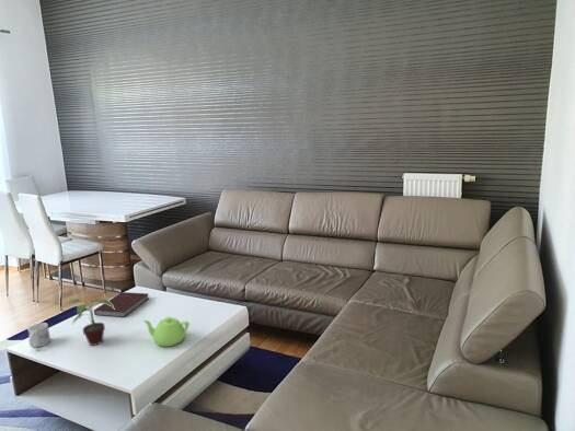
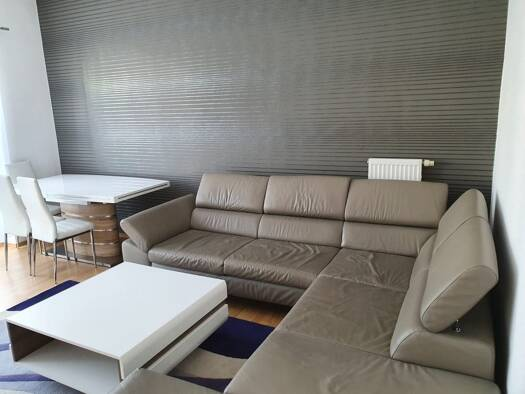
- notebook (123, 303)
- potted plant (91, 321)
- teapot (166, 329)
- mug (37, 336)
